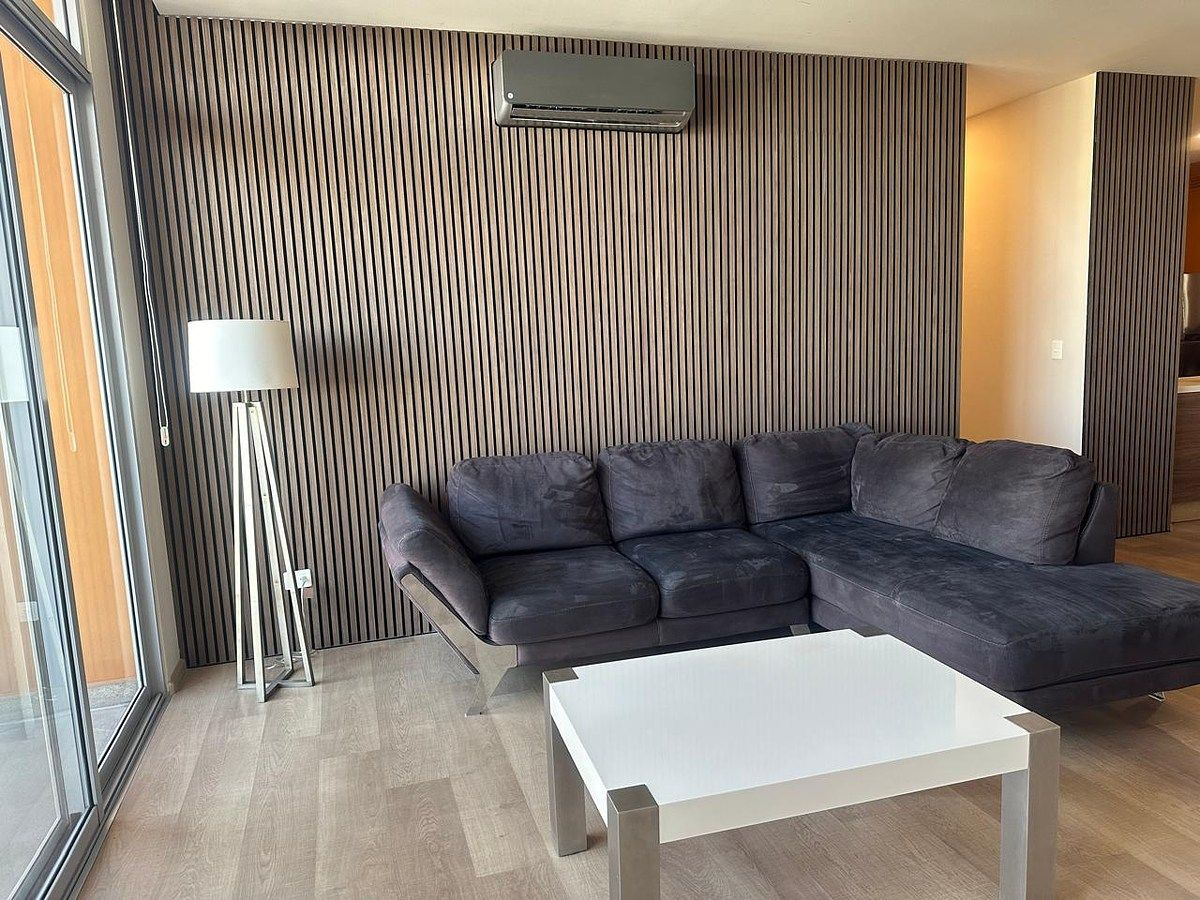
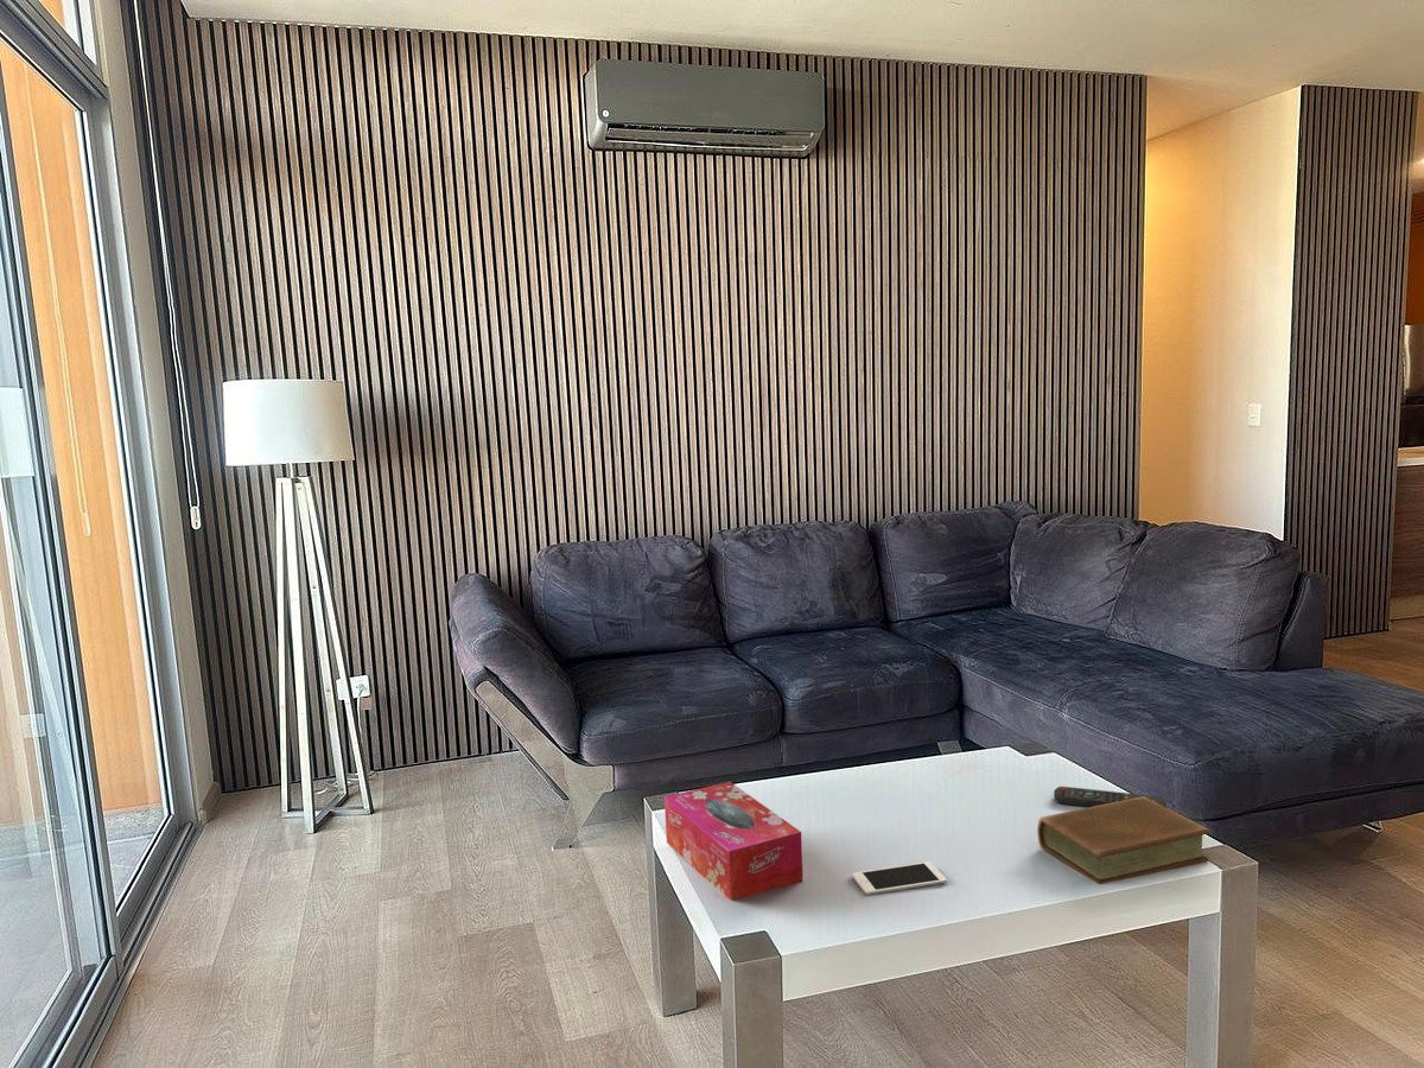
+ tissue box (730, 837)
+ remote control (1108, 799)
+ book (1120, 838)
+ cell phone (898, 877)
